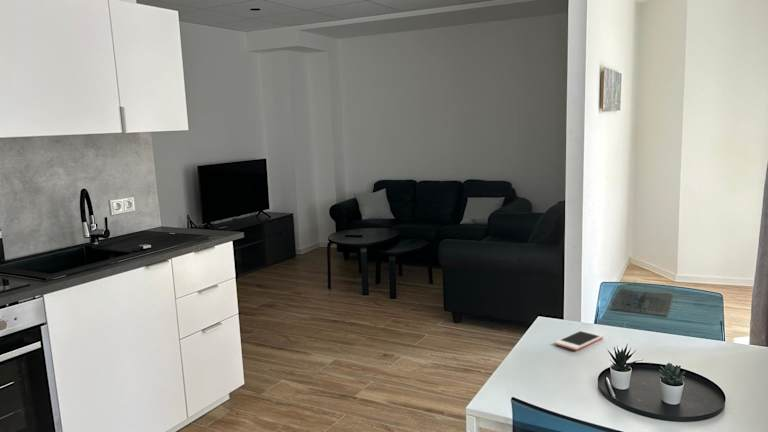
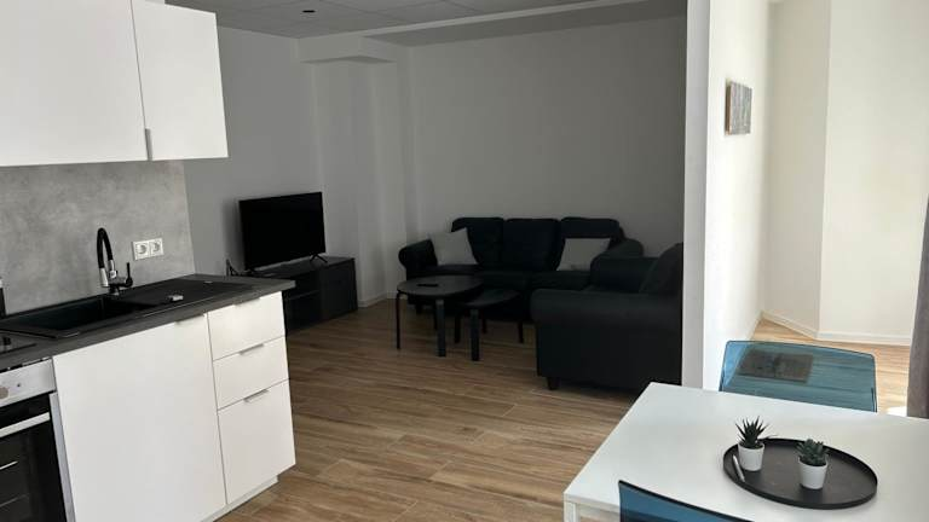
- cell phone (579, 339)
